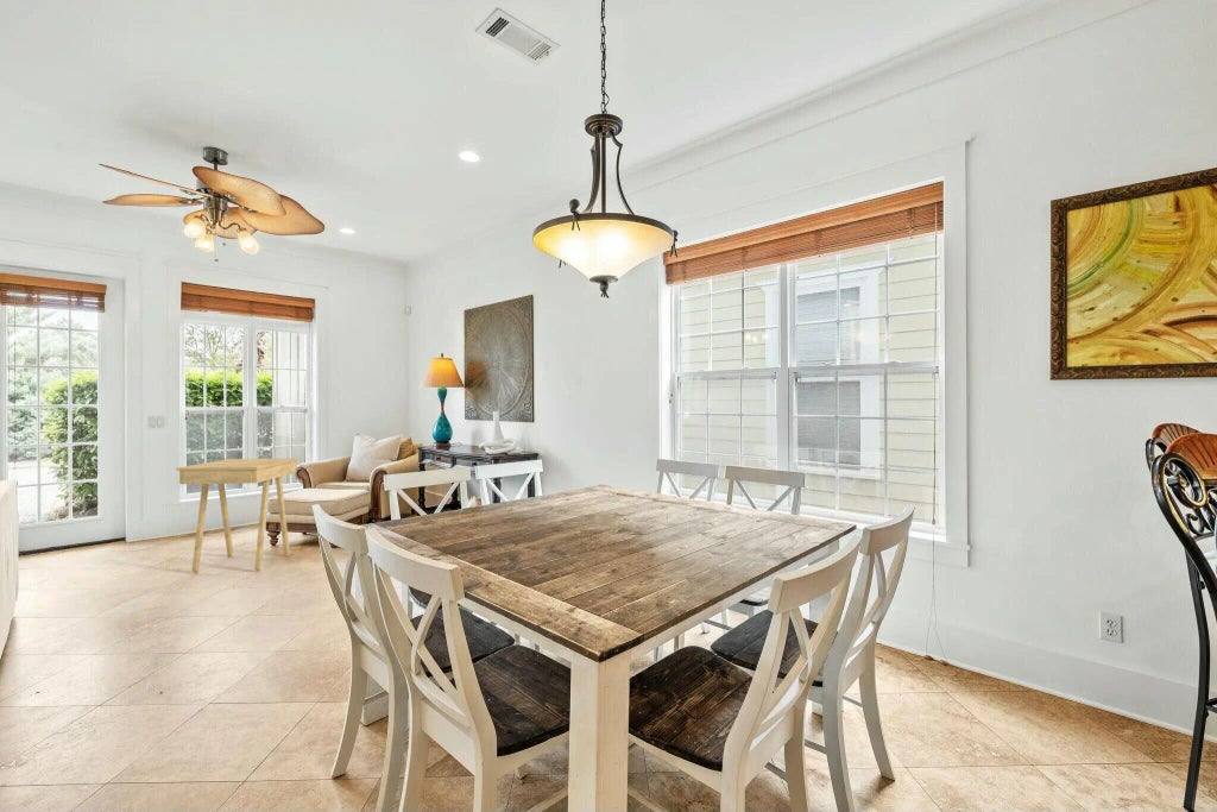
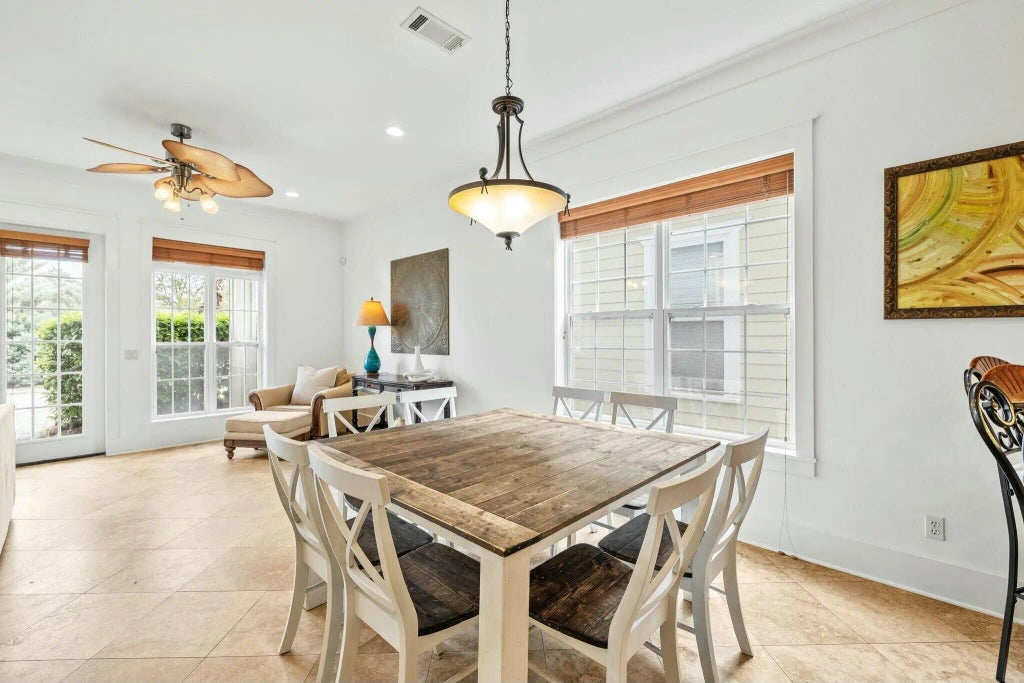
- side table (228, 517)
